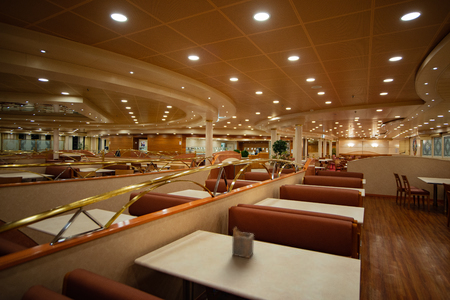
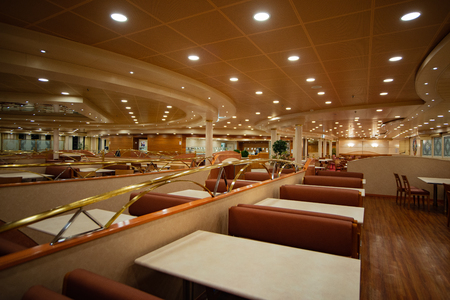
- napkin holder (242, 240)
